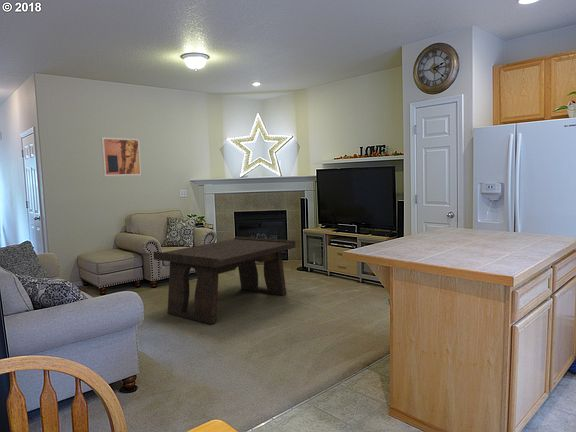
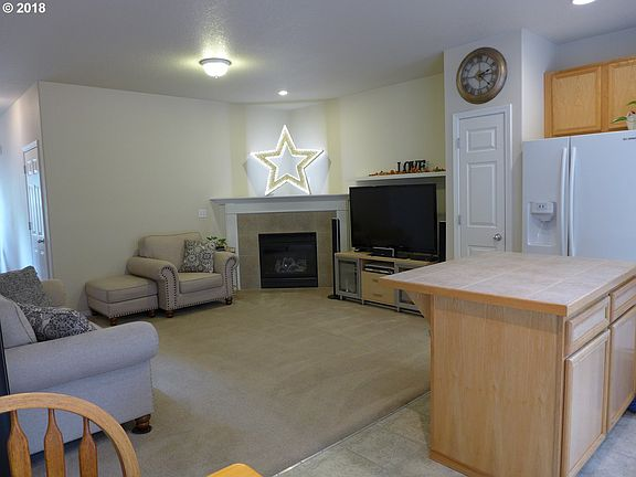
- wall art (121, 157)
- coffee table (227, 271)
